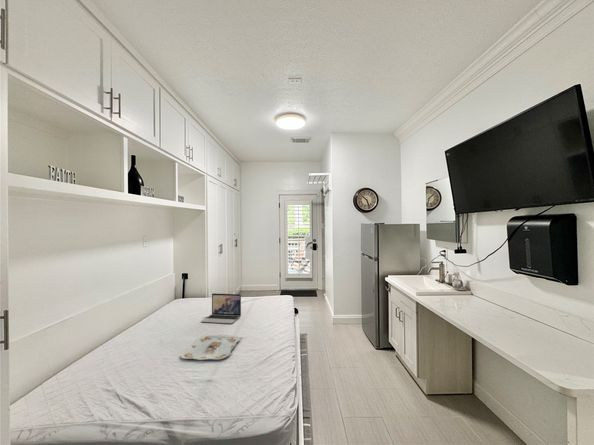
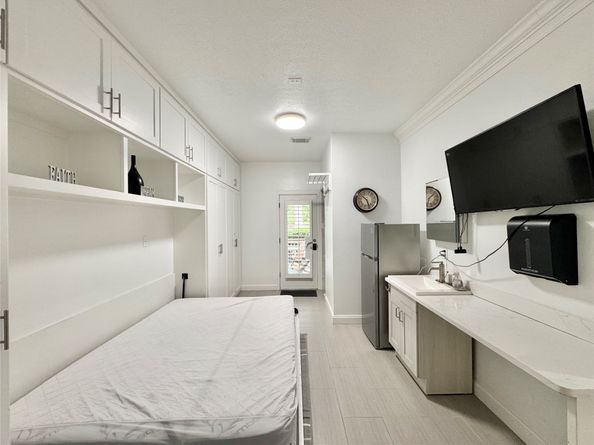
- serving tray (212, 346)
- laptop (221, 307)
